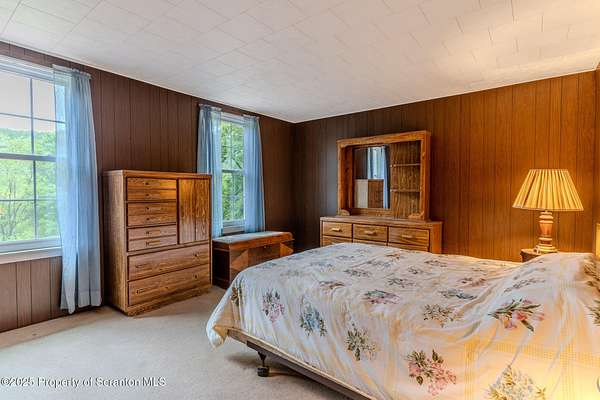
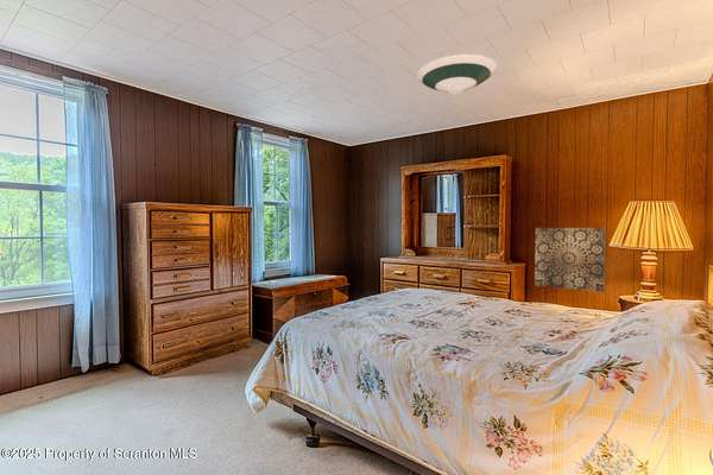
+ wall art (568, 258)
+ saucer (455, 81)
